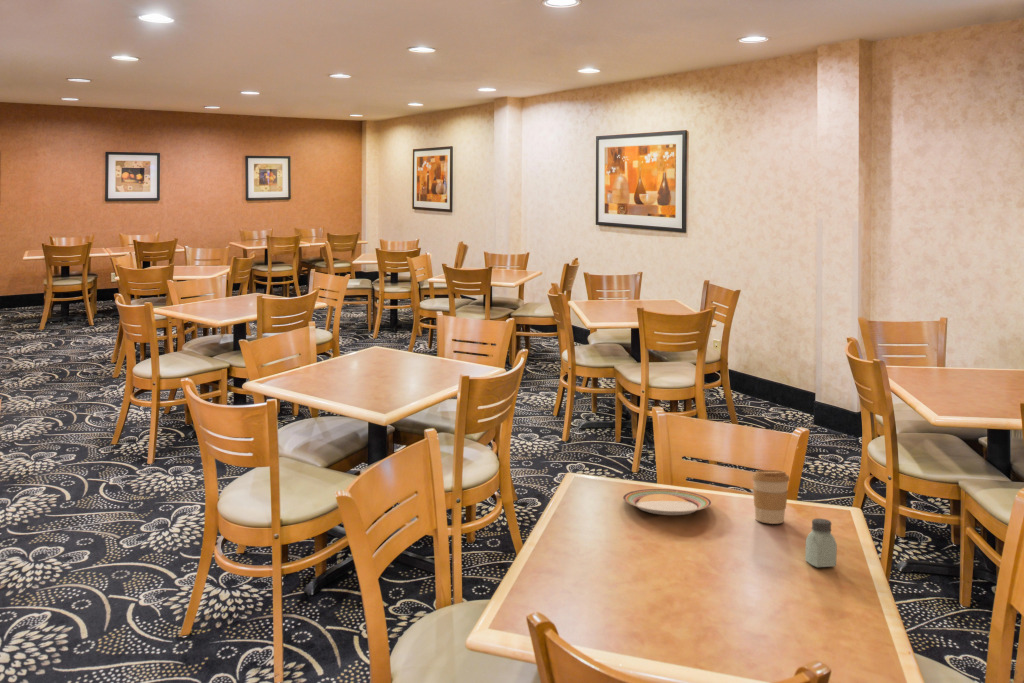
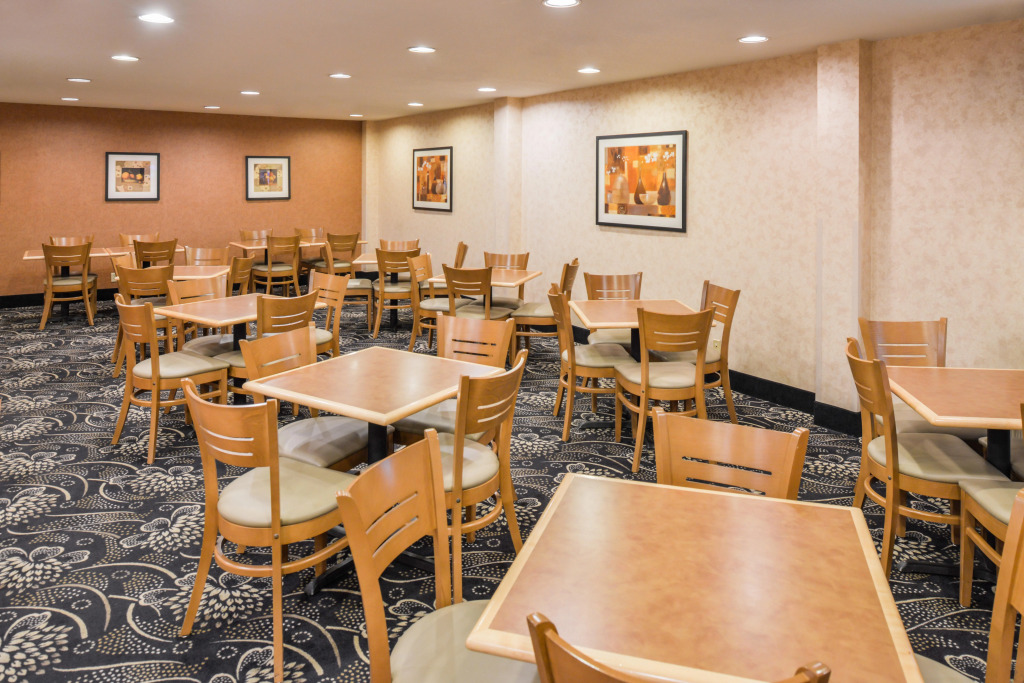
- coffee cup (770, 494)
- plate (666, 503)
- saltshaker (821, 542)
